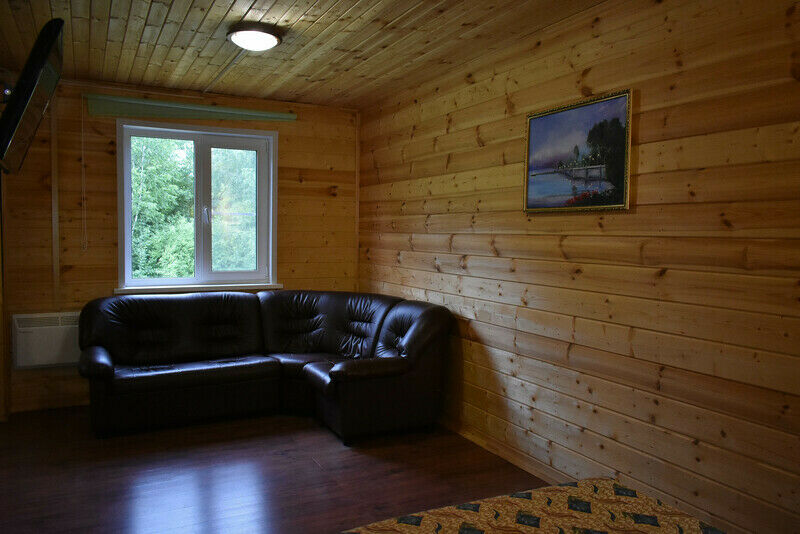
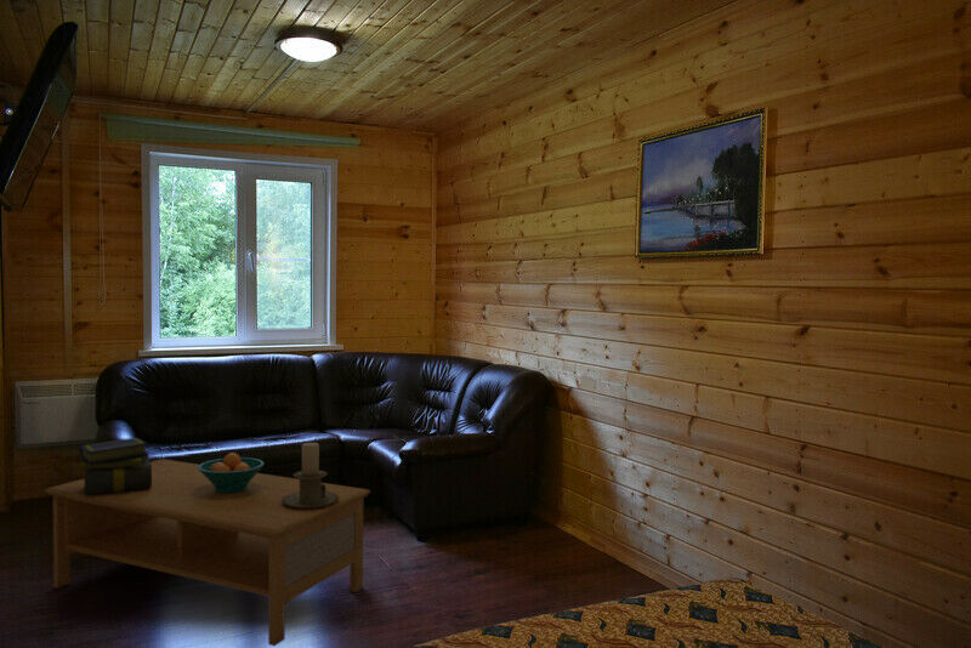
+ candle holder (310, 472)
+ stack of books (115, 465)
+ fruit bowl (231, 471)
+ coffee table (209, 538)
